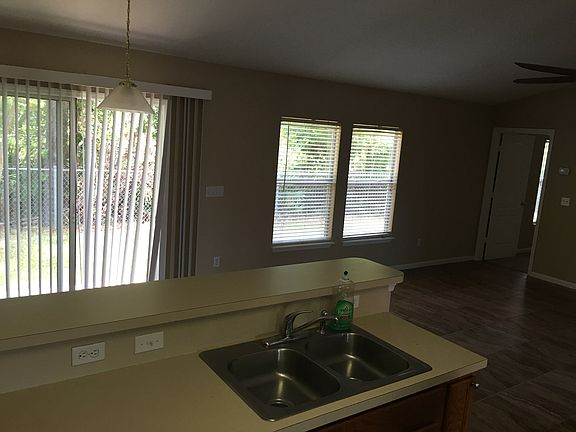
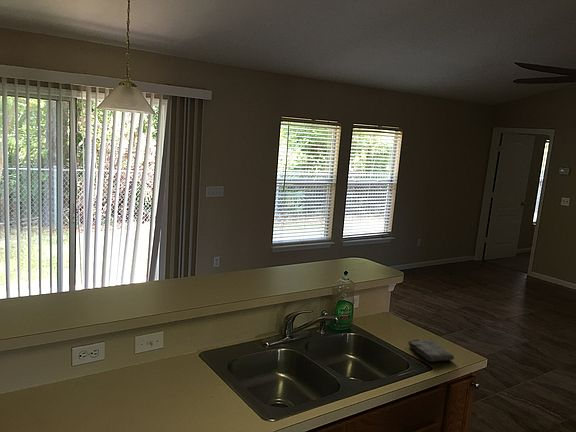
+ washcloth (430, 349)
